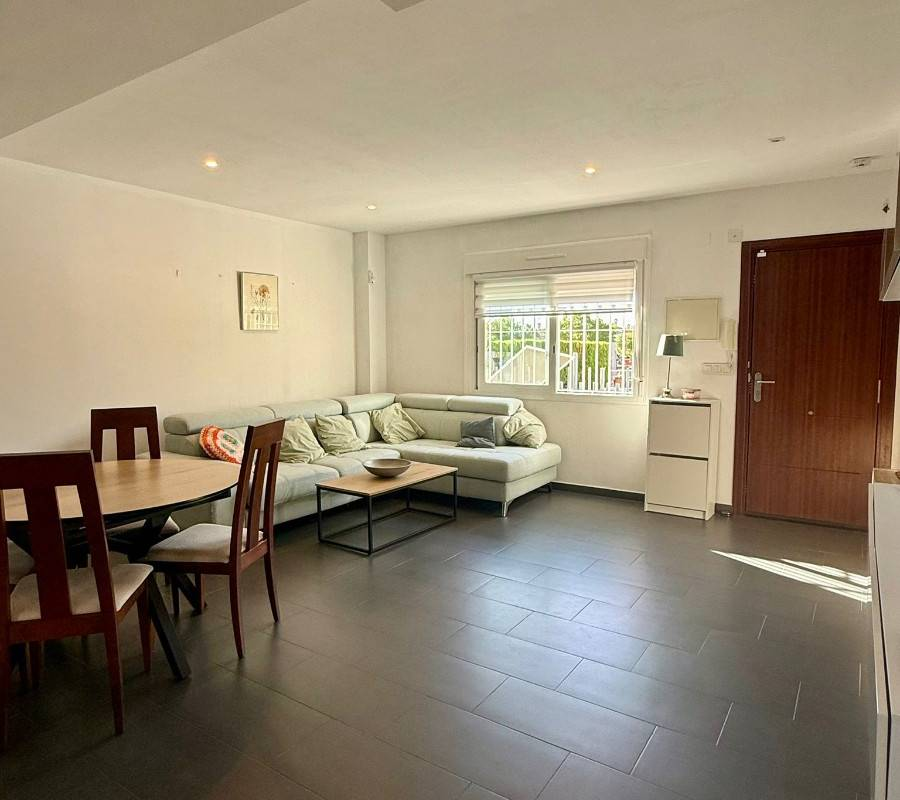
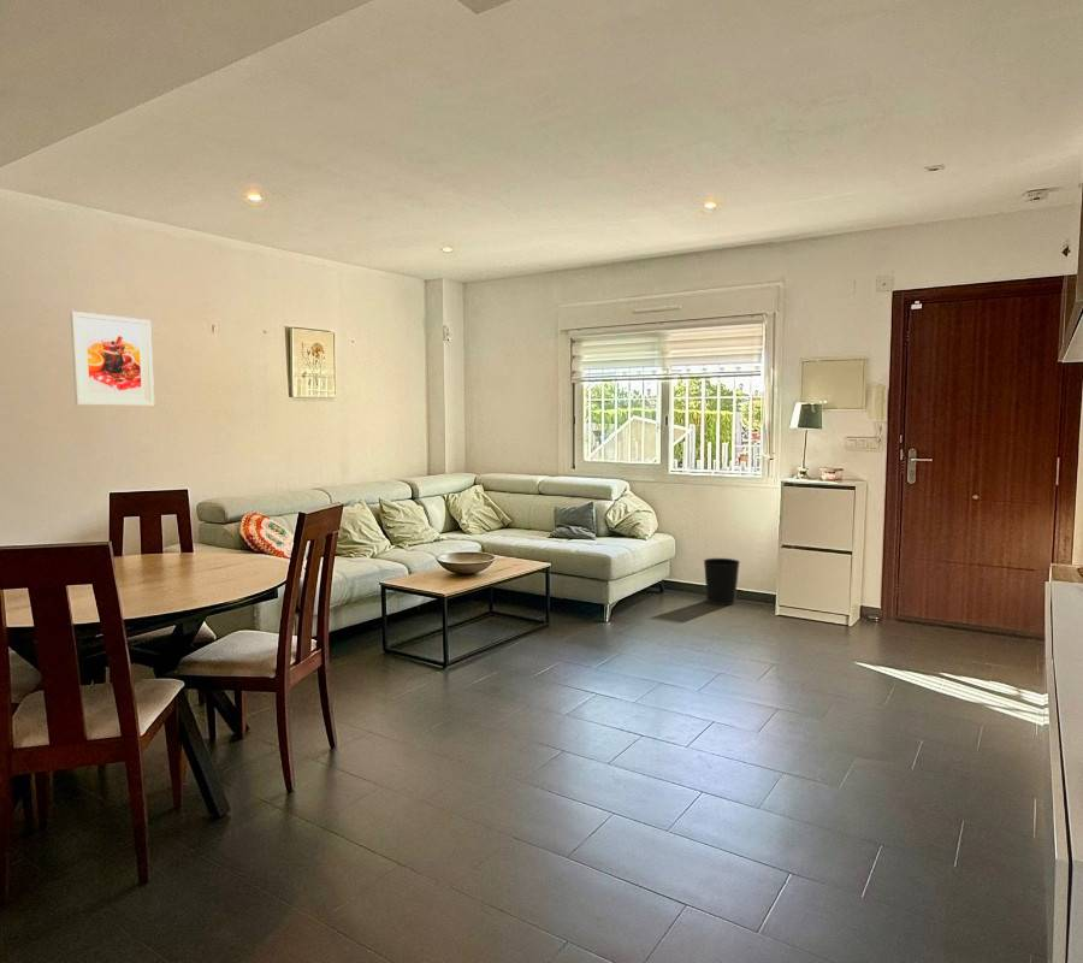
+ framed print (113, 360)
+ wastebasket (721, 581)
